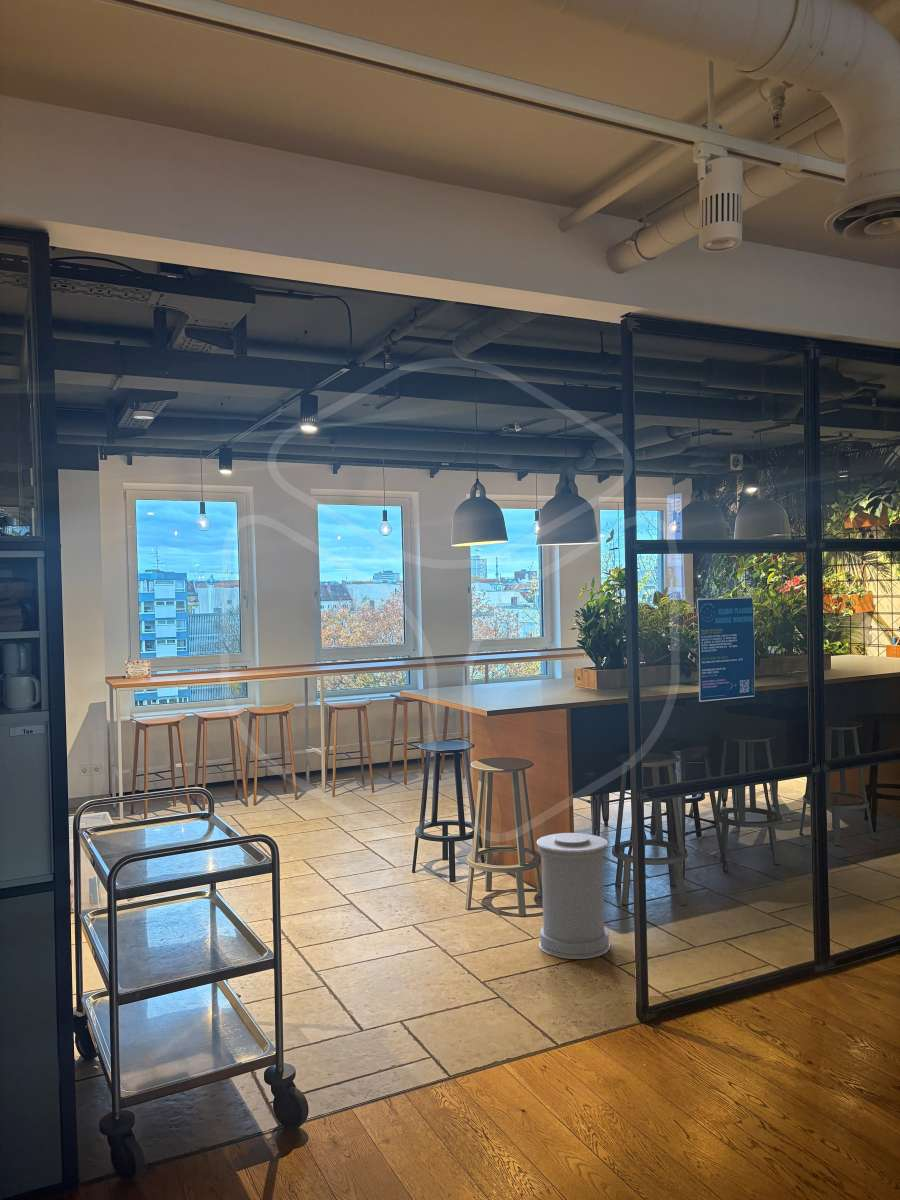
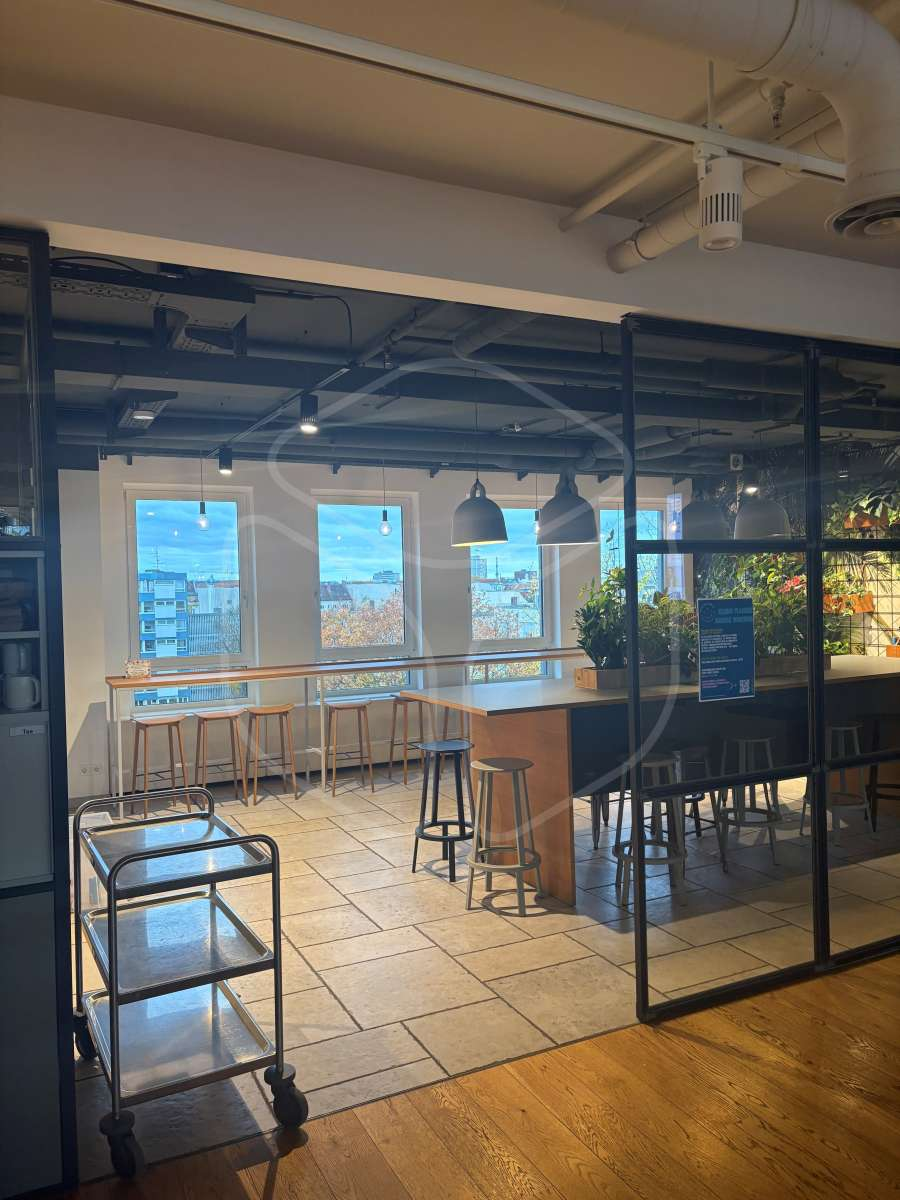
- trash can (573, 891)
